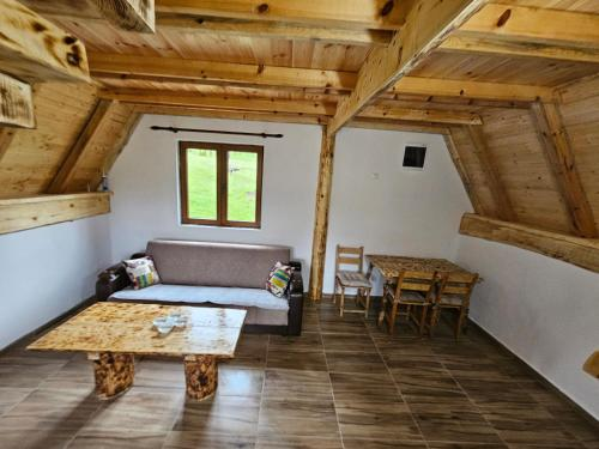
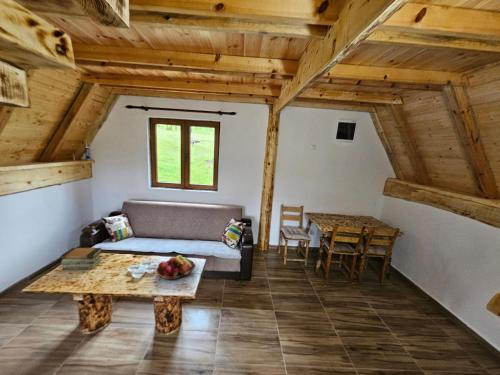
+ book stack (82, 258)
+ fruit basket (176, 266)
